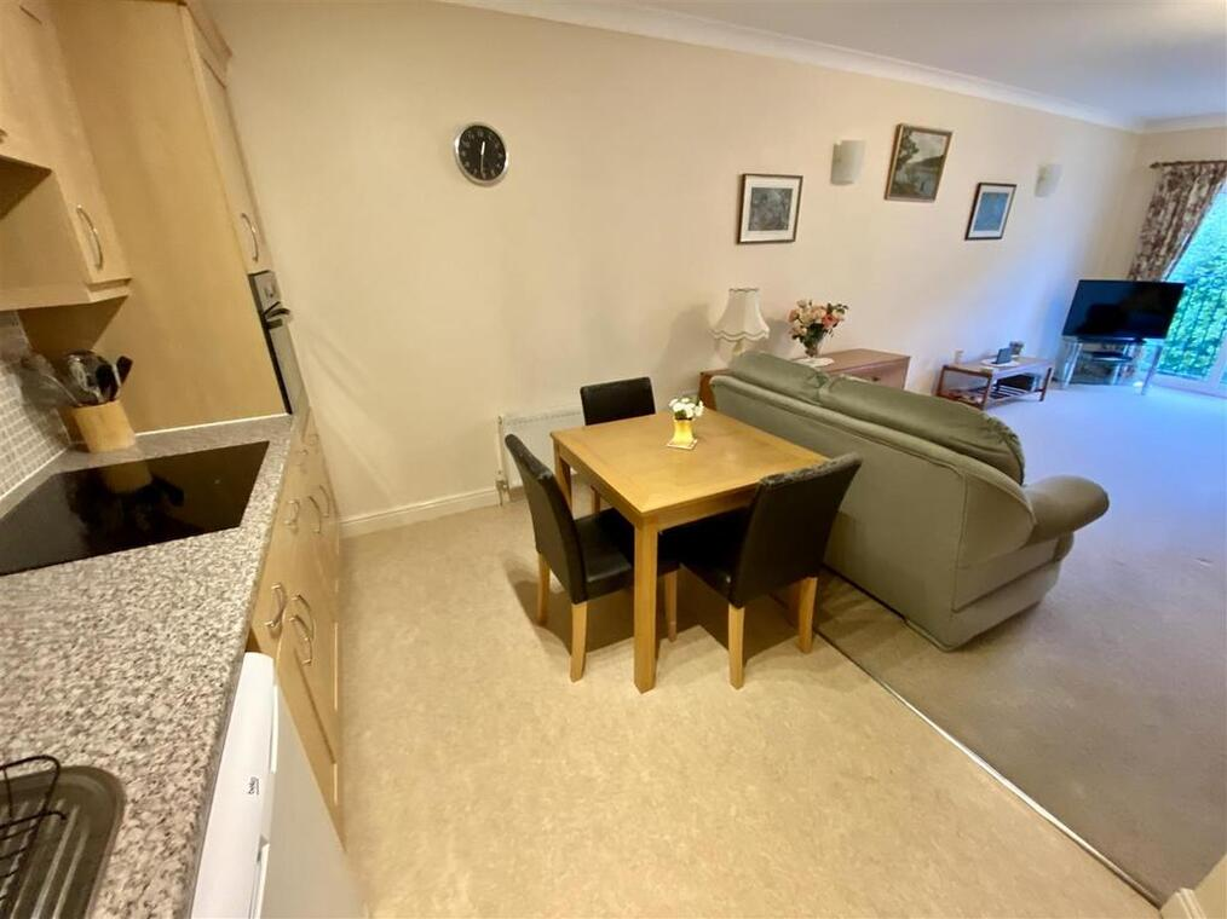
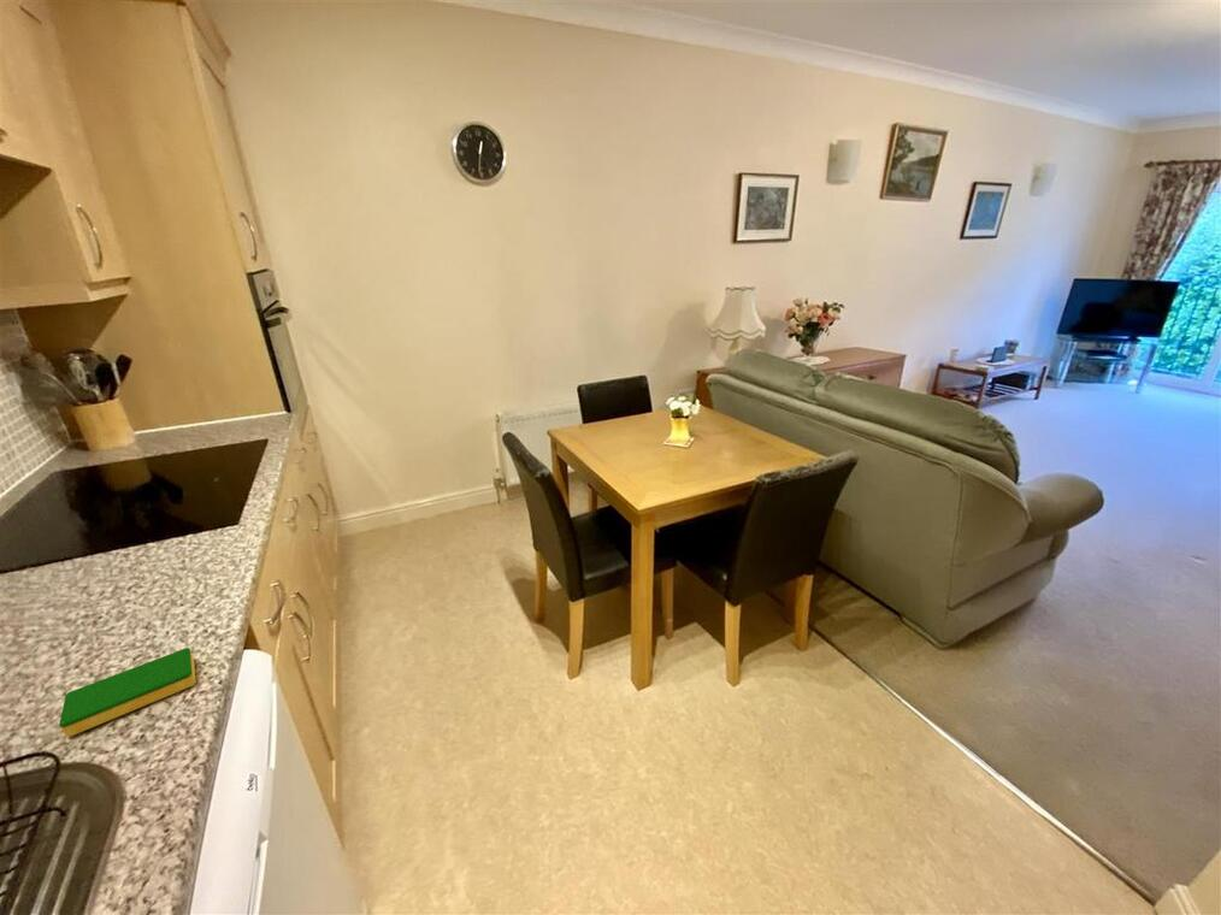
+ dish sponge (132, 689)
